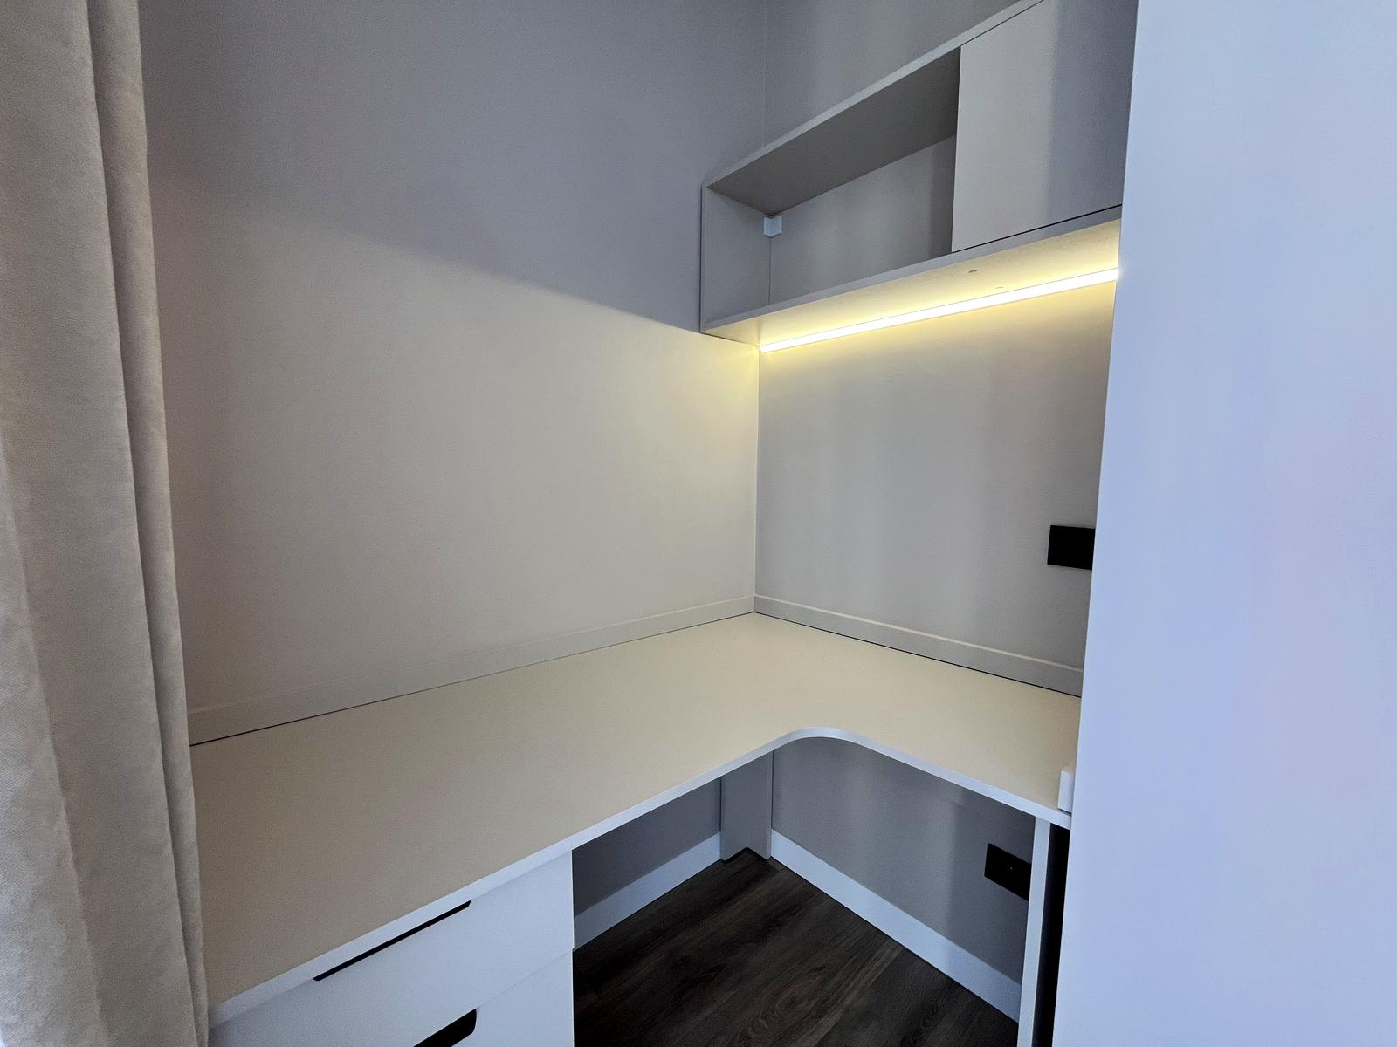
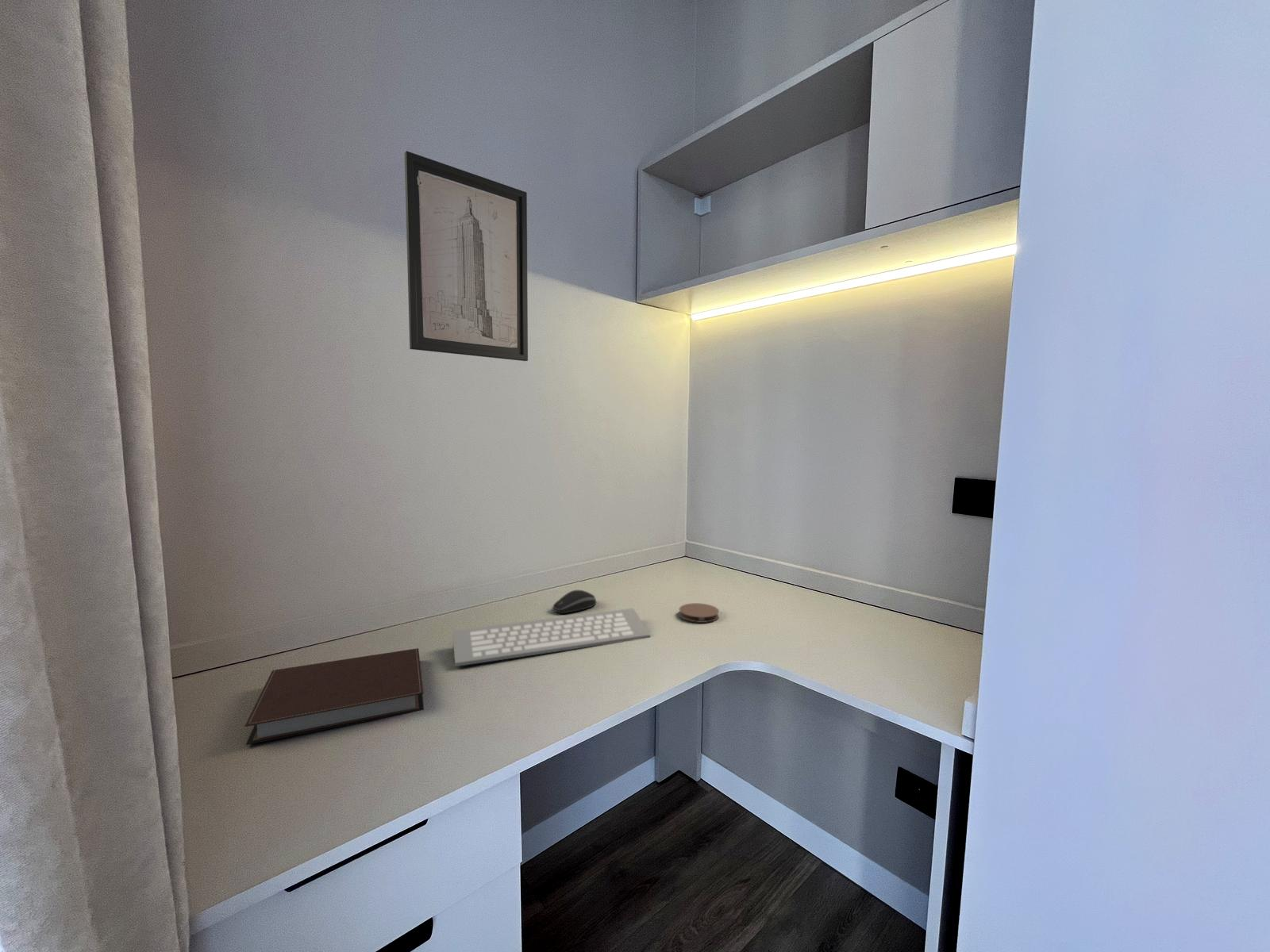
+ coaster (698, 612)
+ notebook (345, 688)
+ wall art (471, 266)
+ computer keyboard (553, 634)
+ computer mouse (575, 599)
